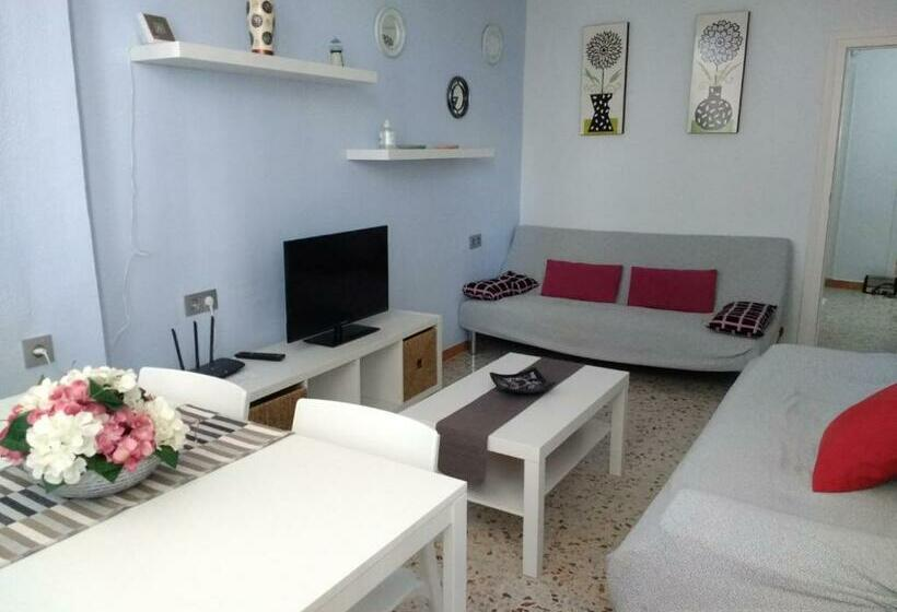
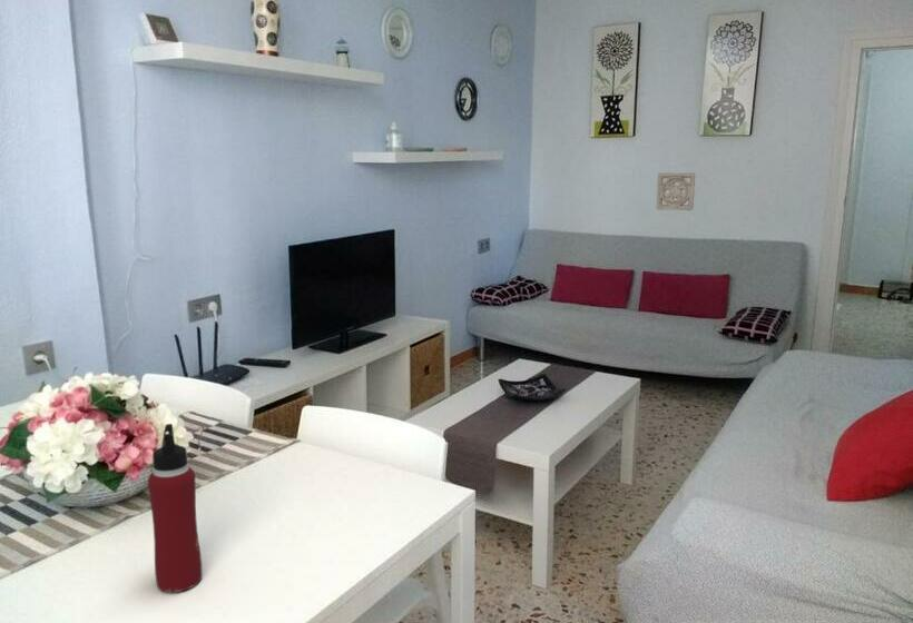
+ water bottle (174, 506)
+ wall ornament (675, 190)
